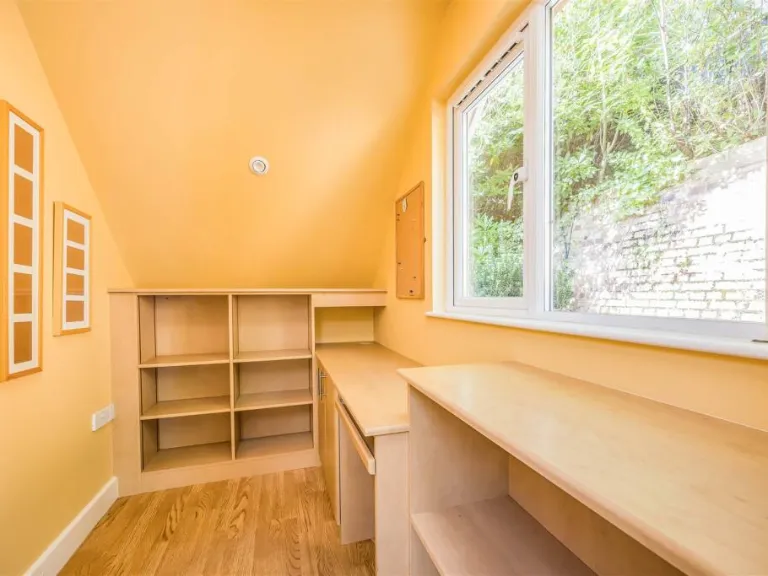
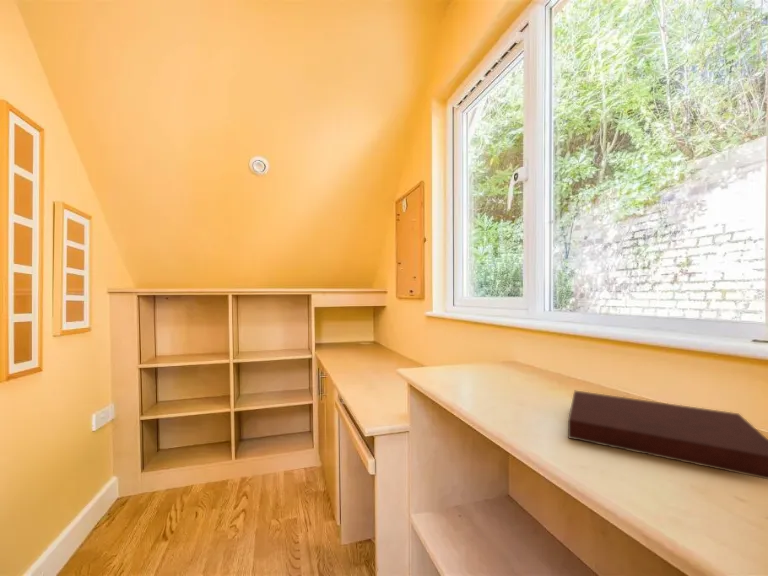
+ notebook (655, 425)
